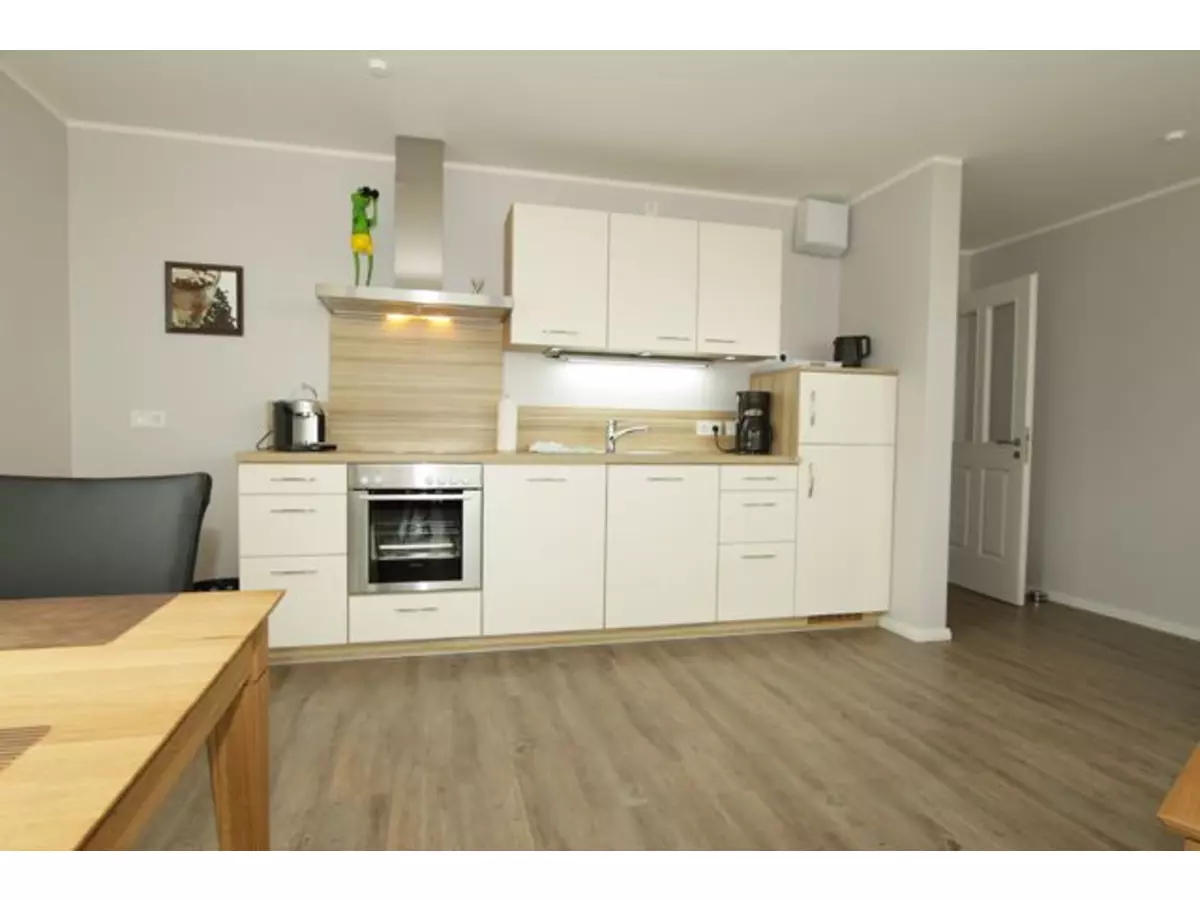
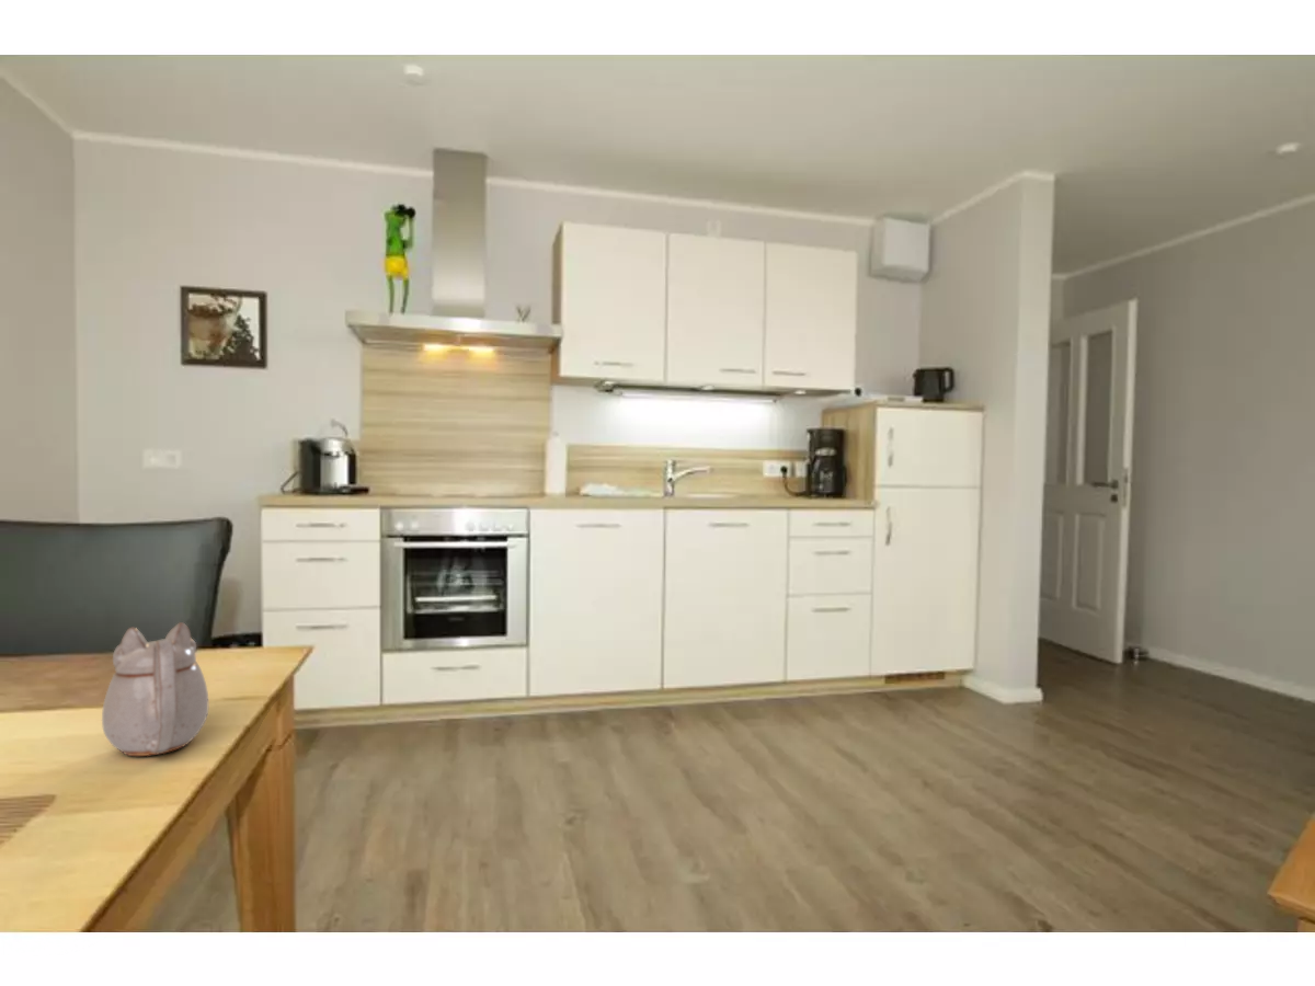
+ teapot (158, 686)
